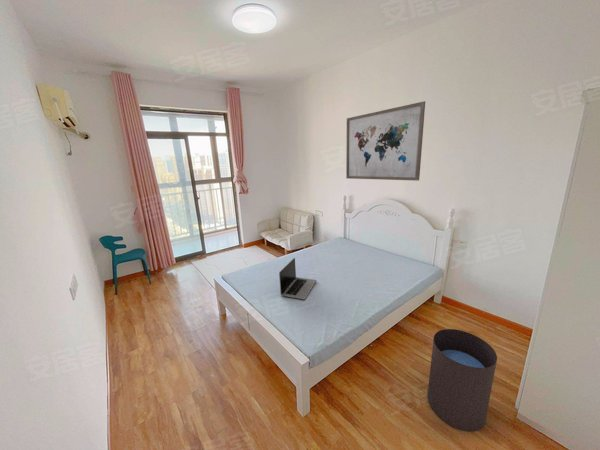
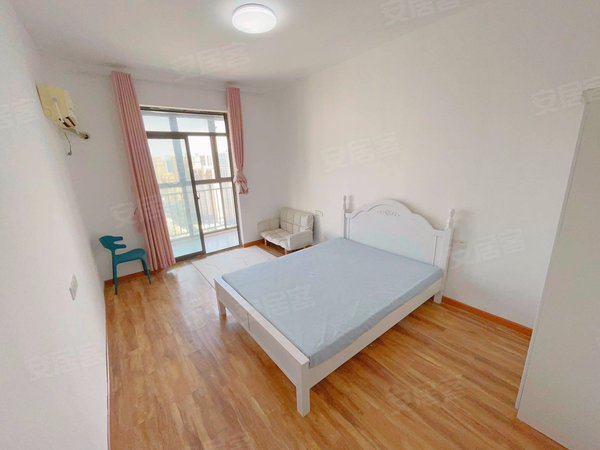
- wall art (379, 146)
- laptop (299, 278)
- waste bin (459, 376)
